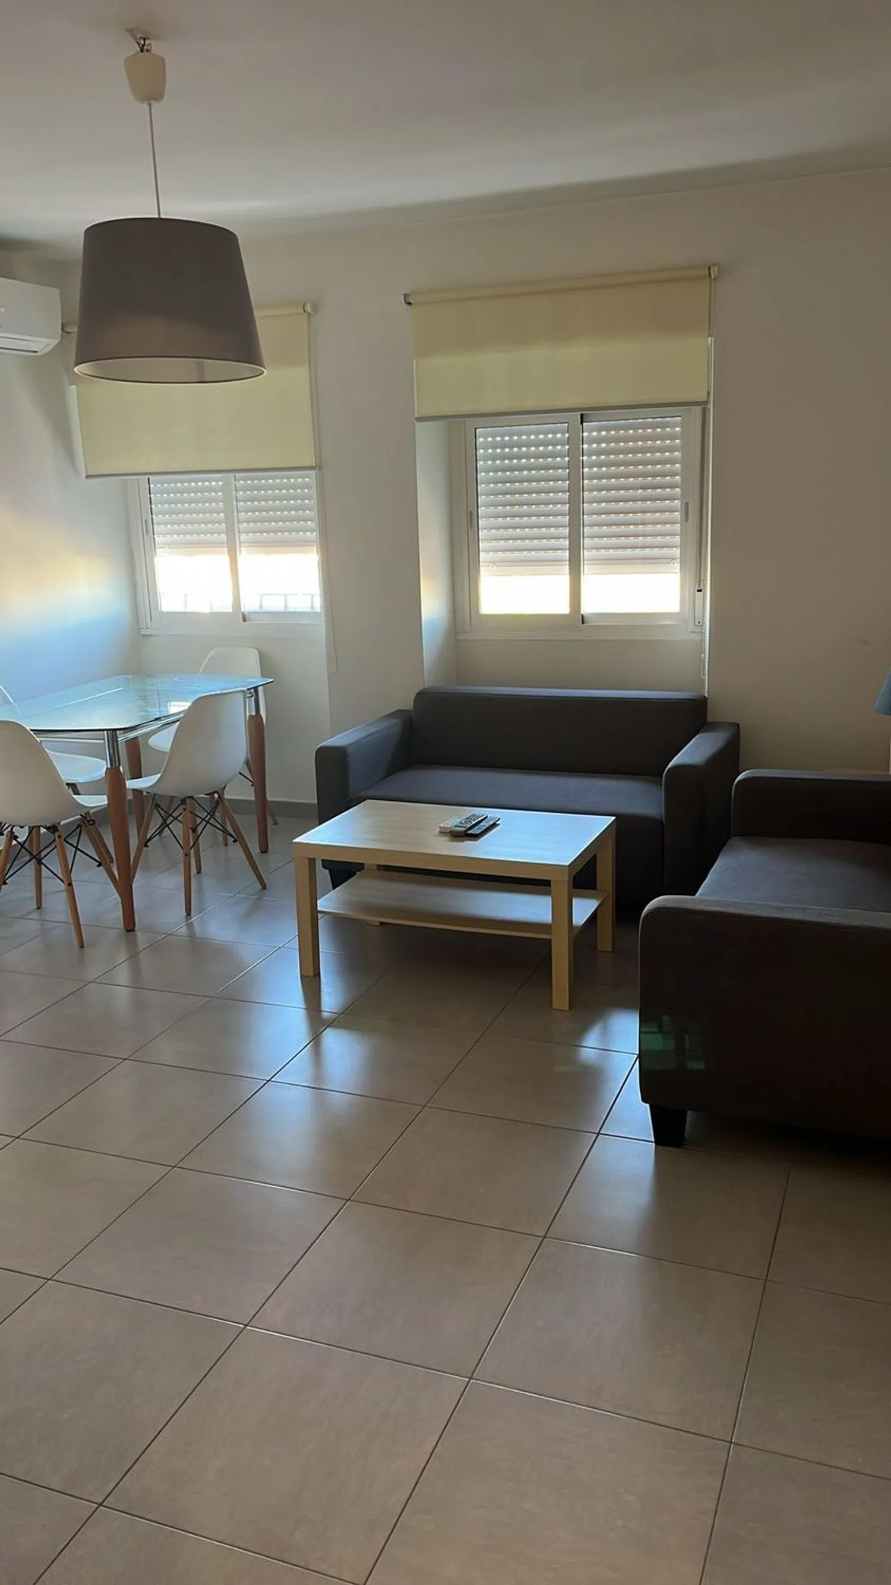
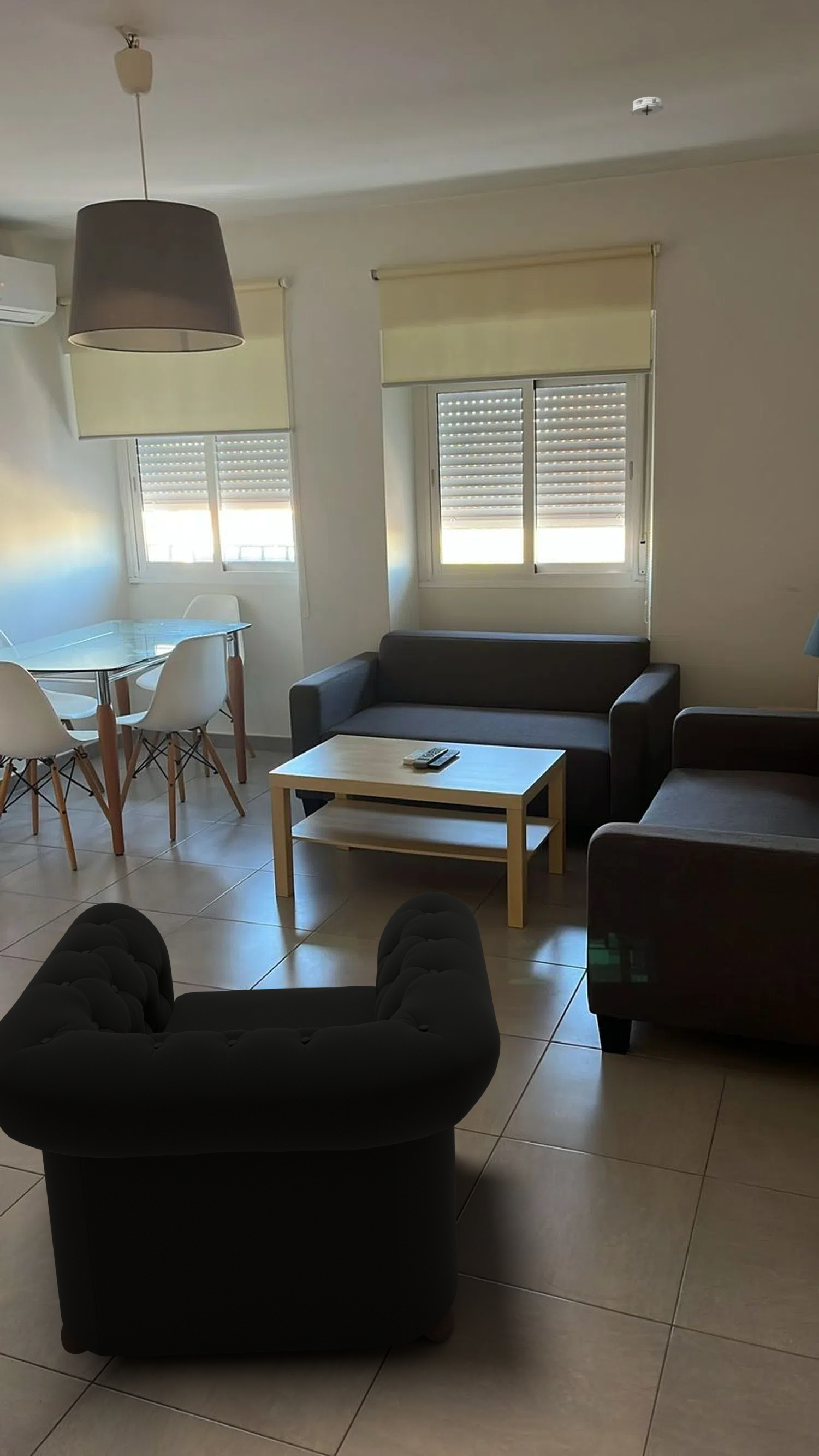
+ smoke detector (646, 106)
+ armchair (262, 1114)
